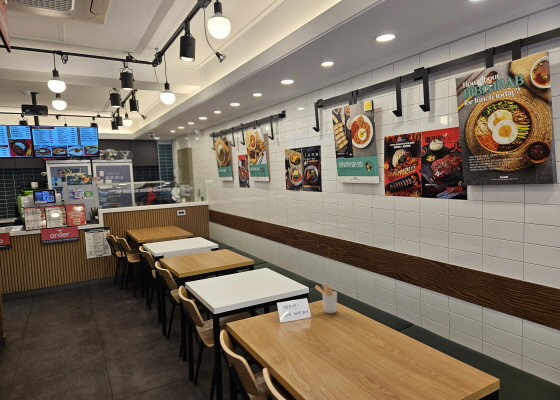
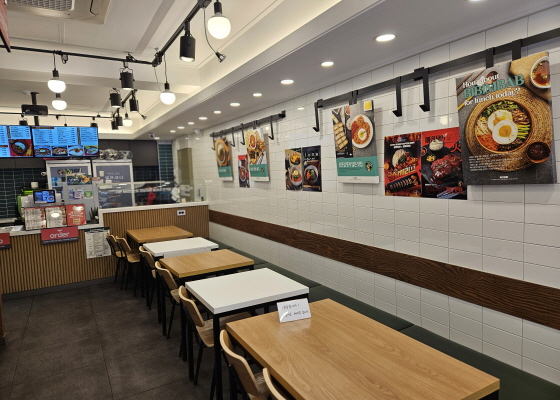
- utensil holder (325, 297)
